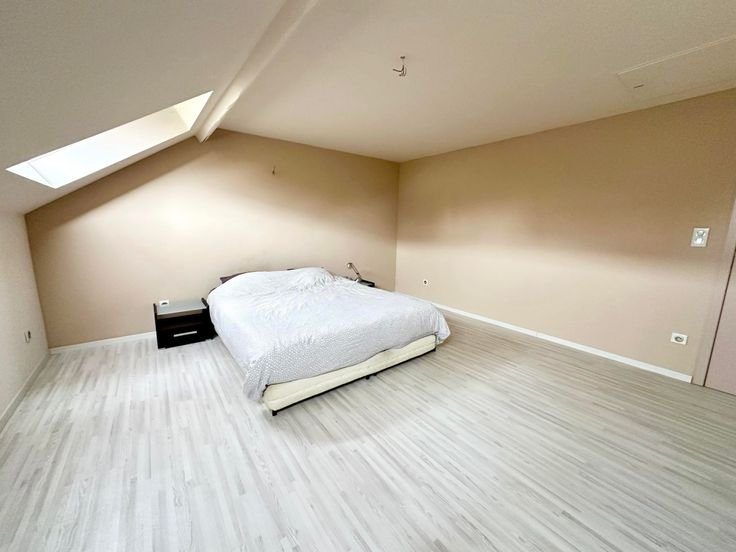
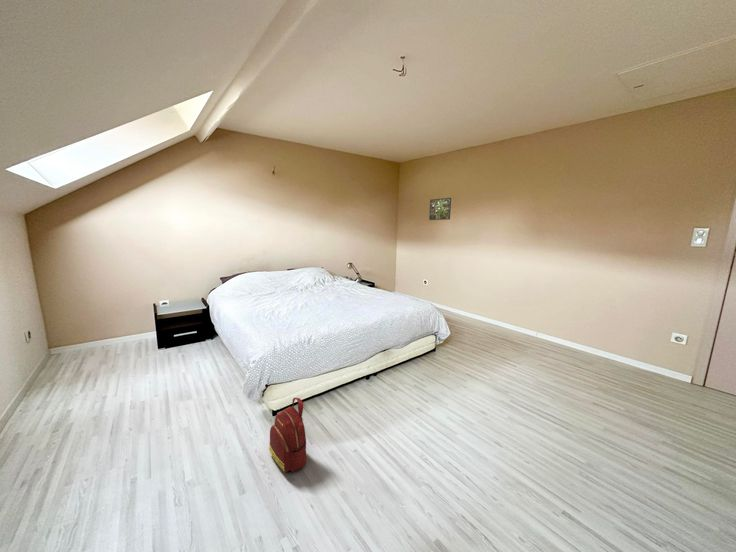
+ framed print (439, 209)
+ backpack (287, 430)
